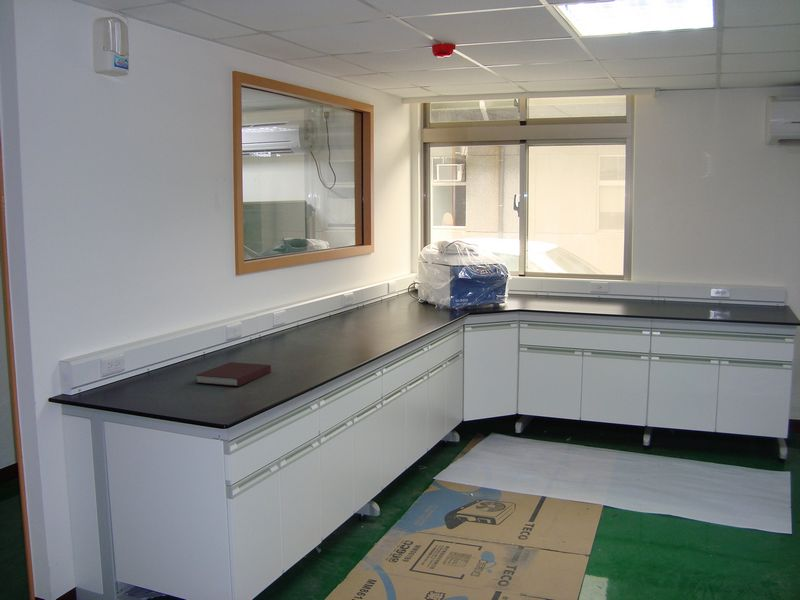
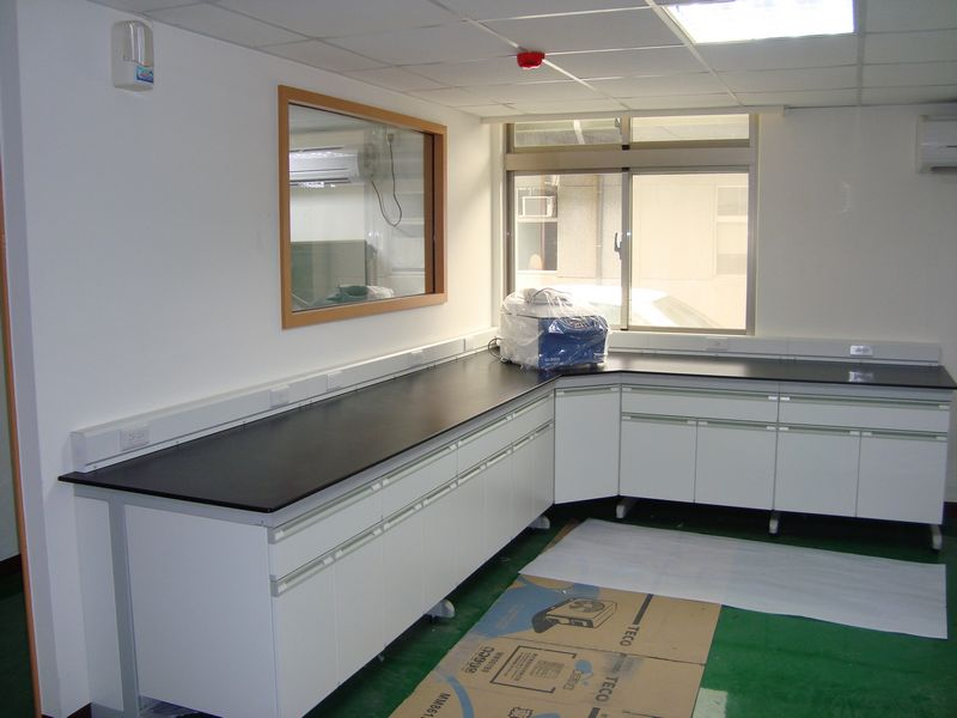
- notebook (234, 373)
